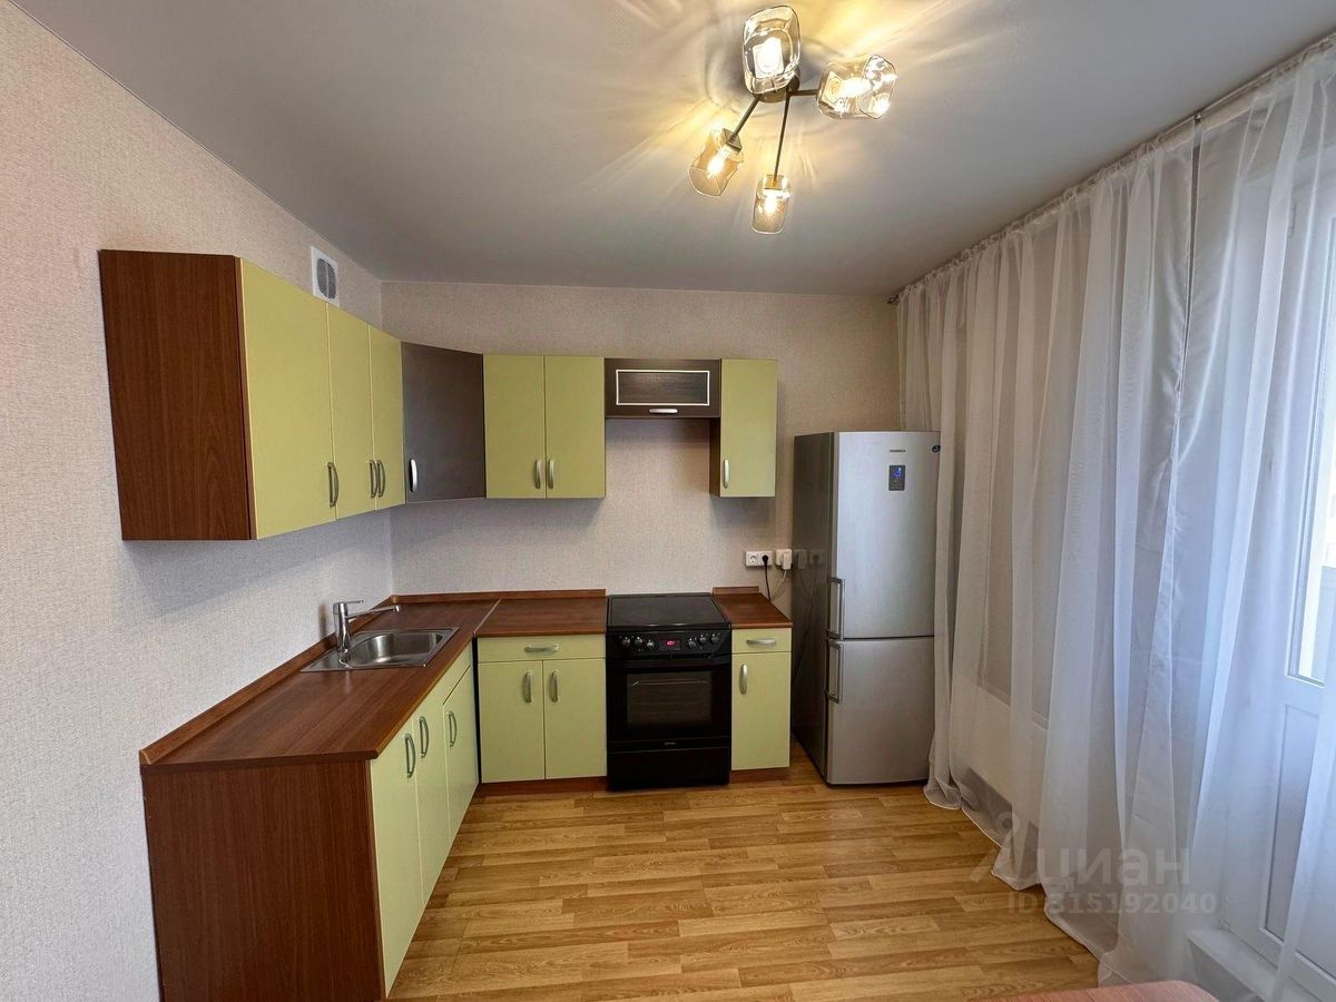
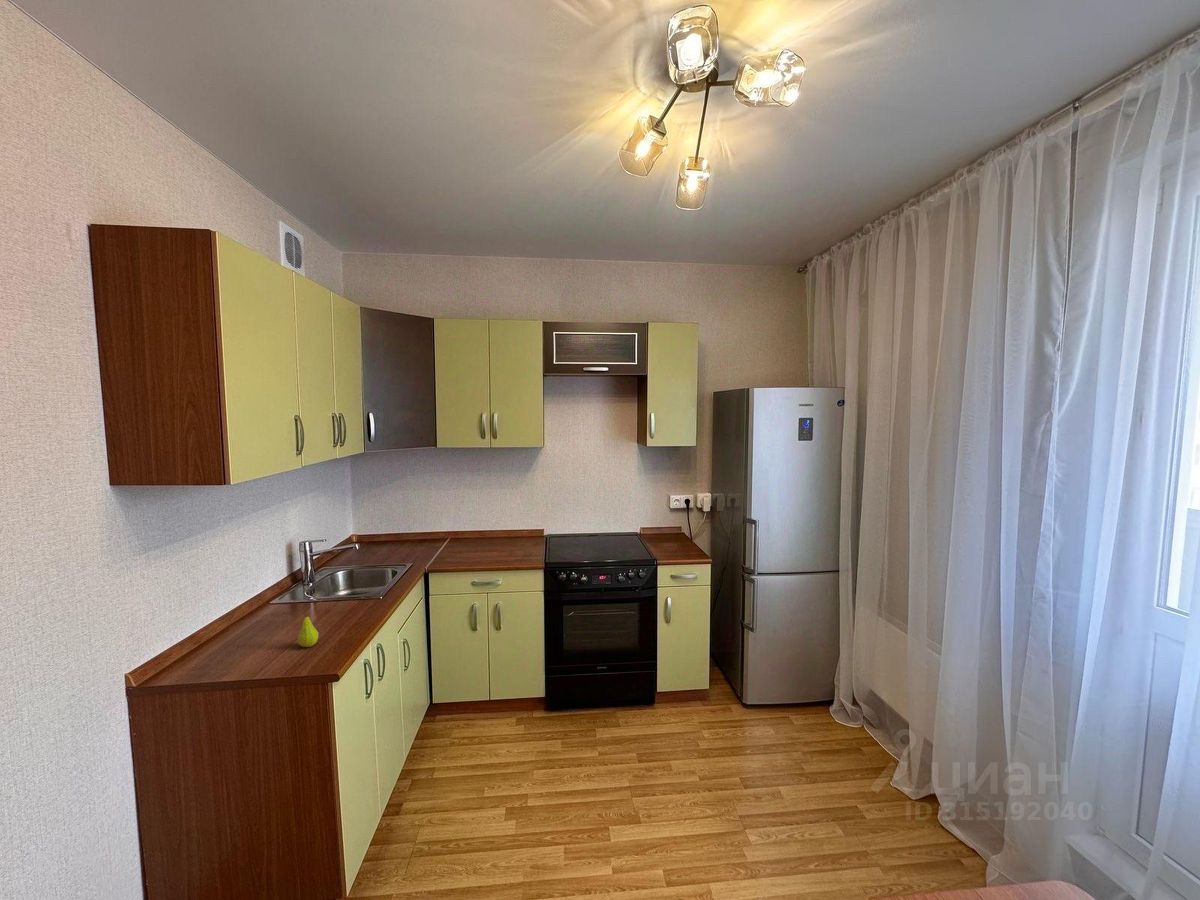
+ fruit (307, 628)
